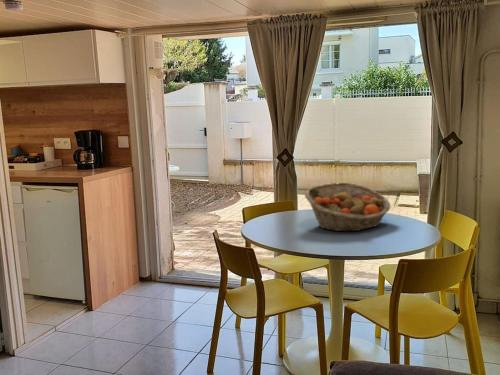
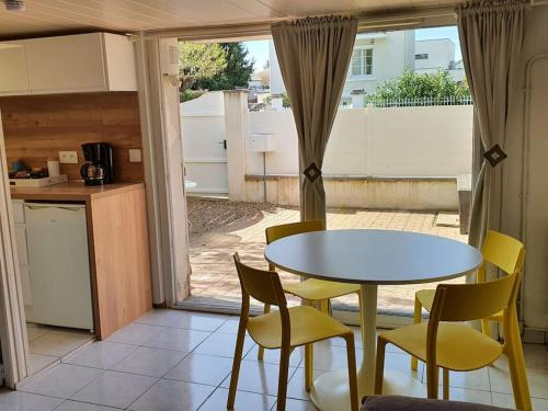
- fruit basket (347, 205)
